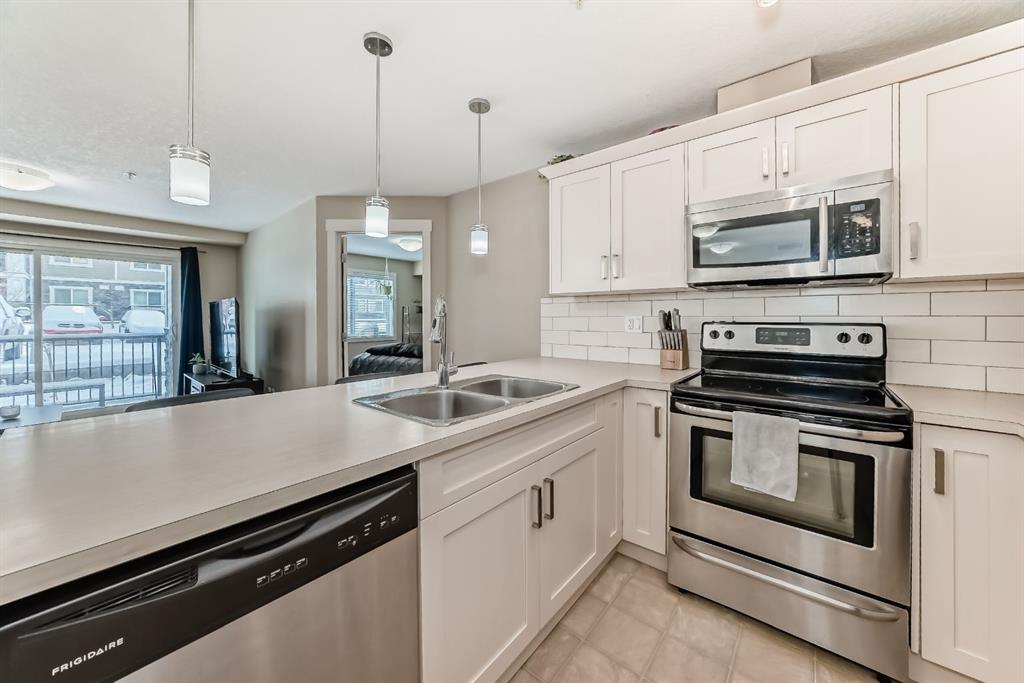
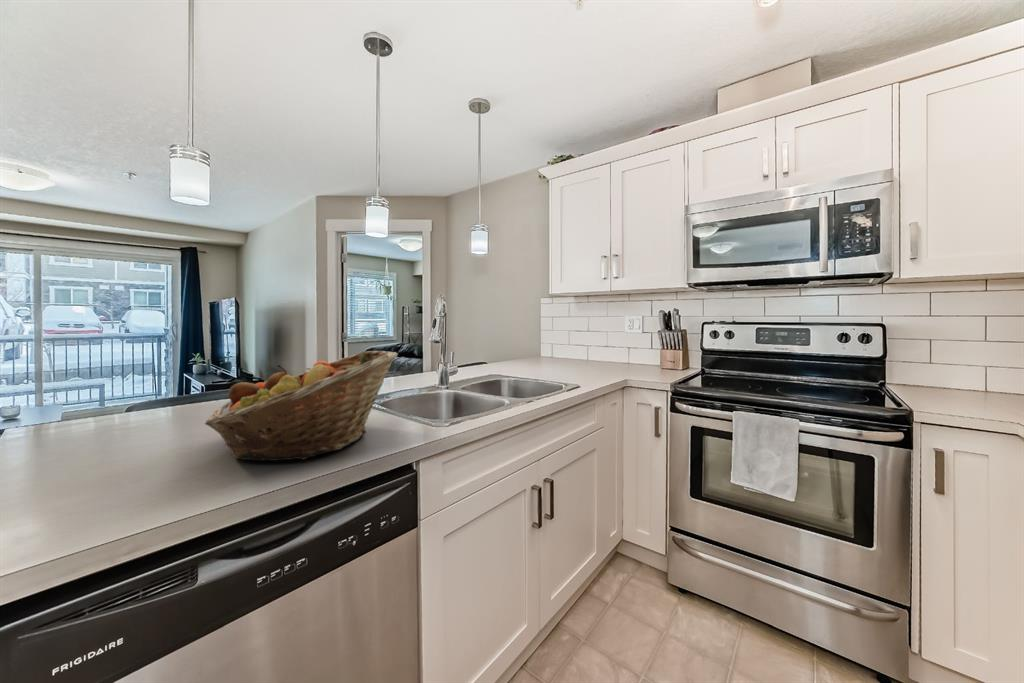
+ fruit basket (310, 395)
